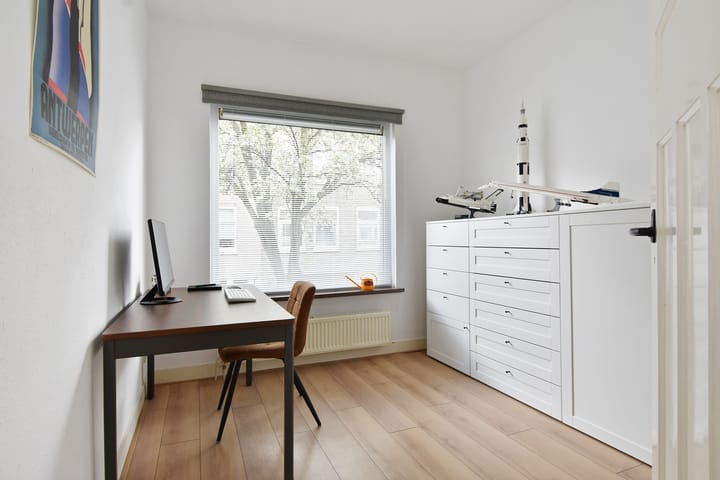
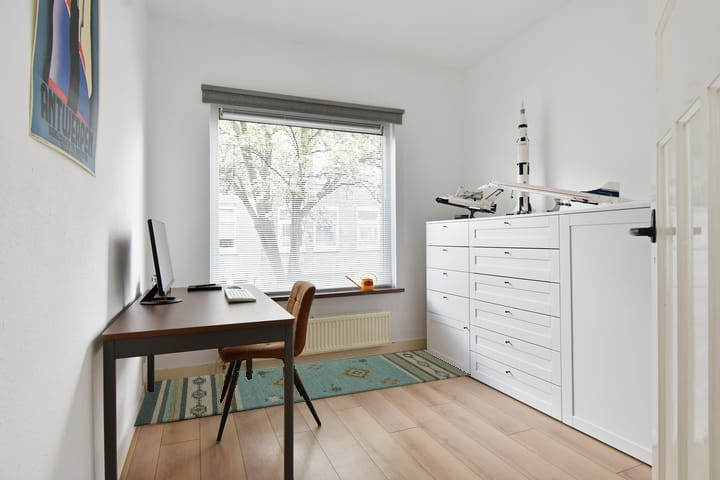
+ rug (323, 377)
